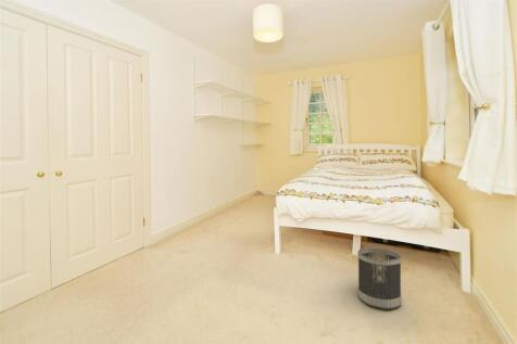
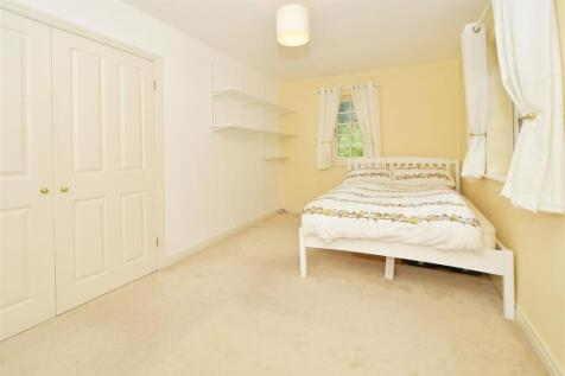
- wastebasket (378, 276)
